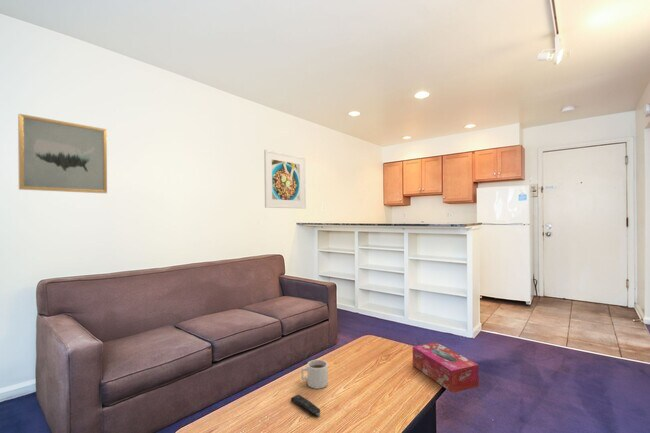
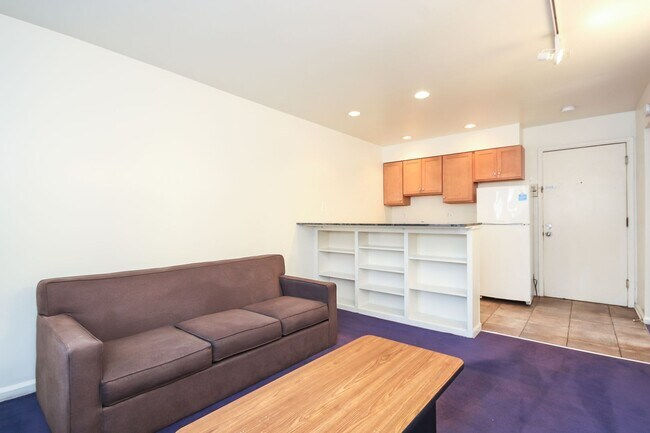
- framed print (286, 181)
- wall art (66, 157)
- tissue box (443, 365)
- remote control (306, 404)
- mug (315, 374)
